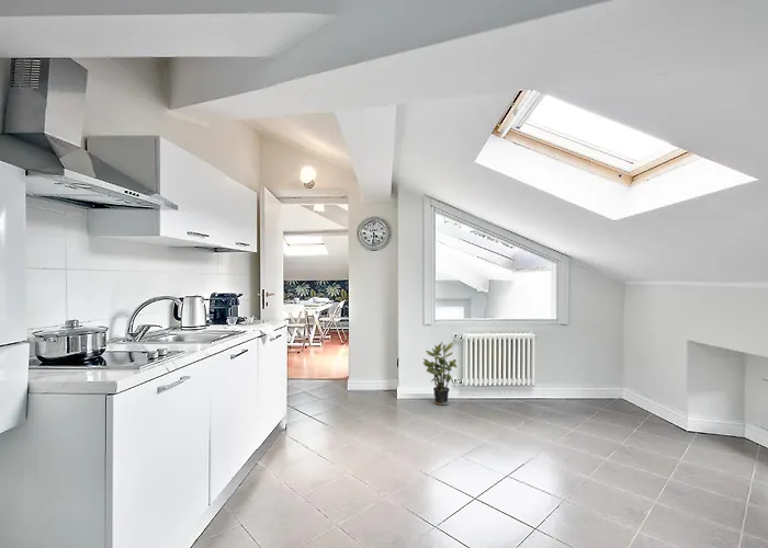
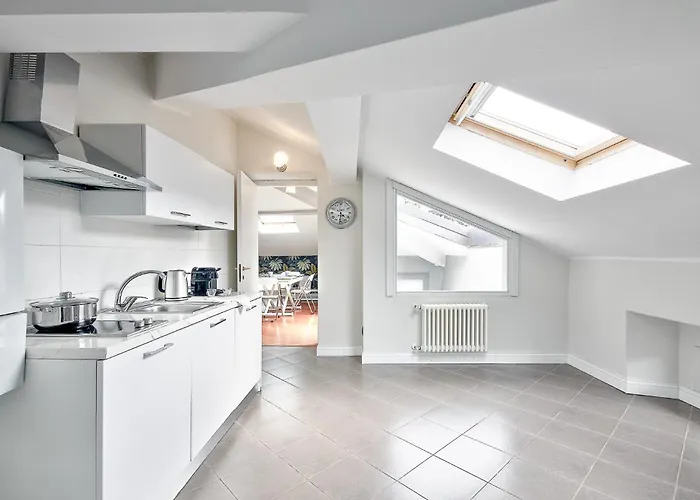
- potted plant (439, 372)
